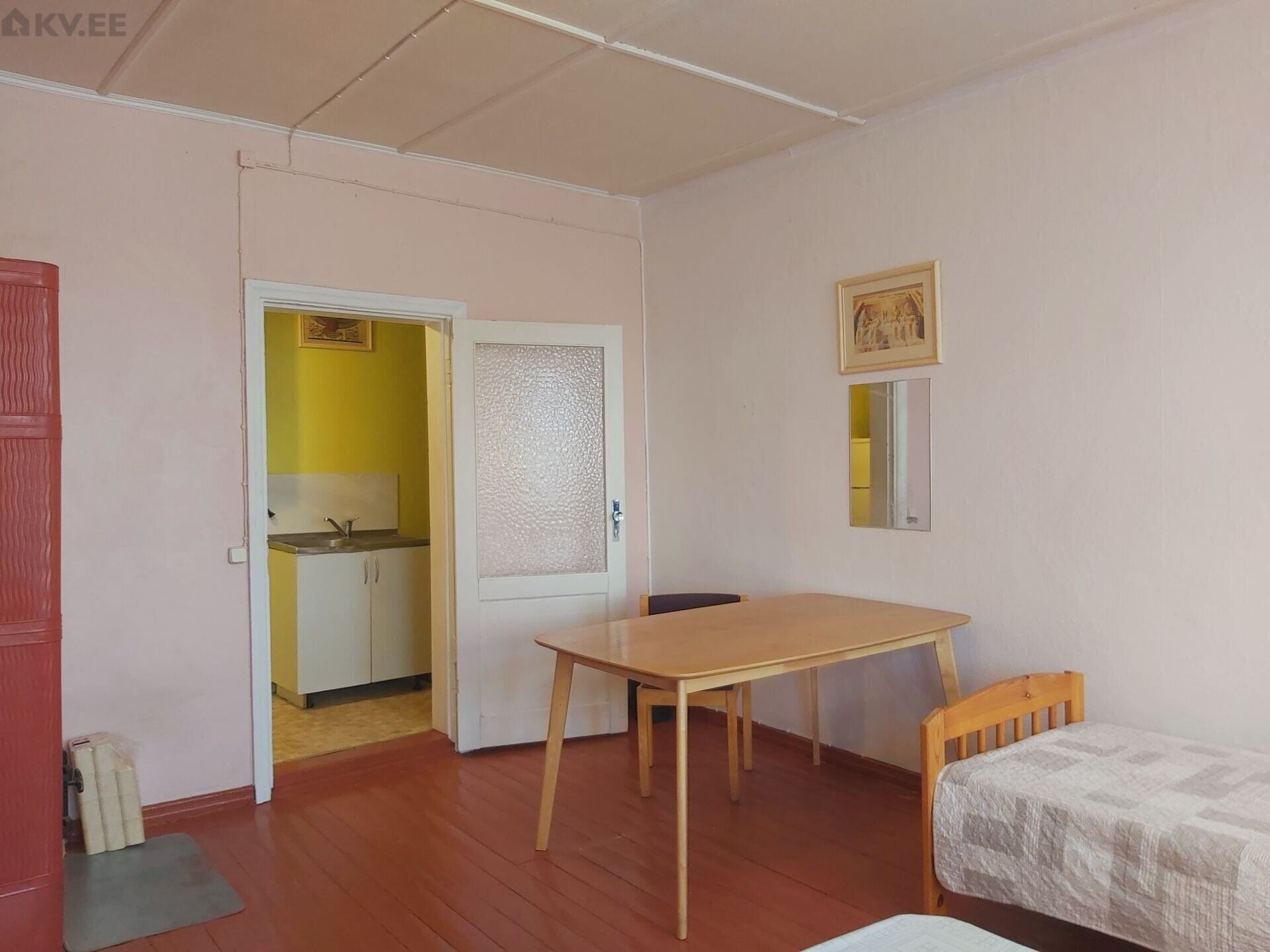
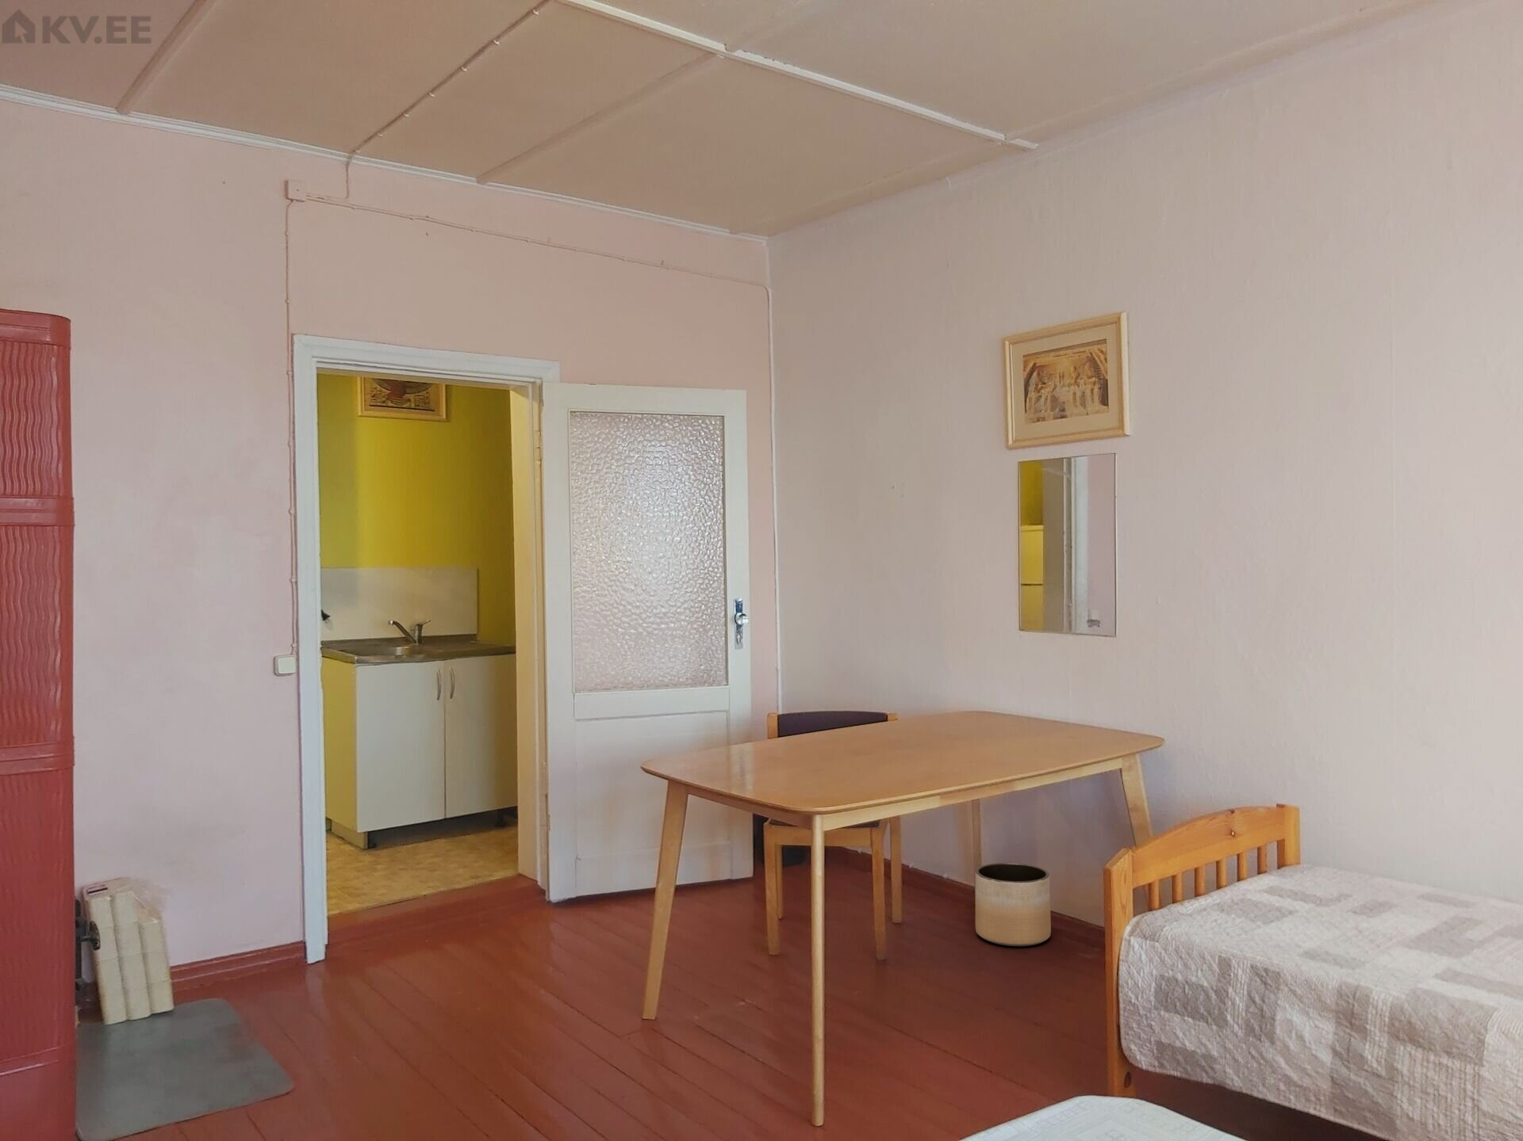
+ planter (1012, 904)
